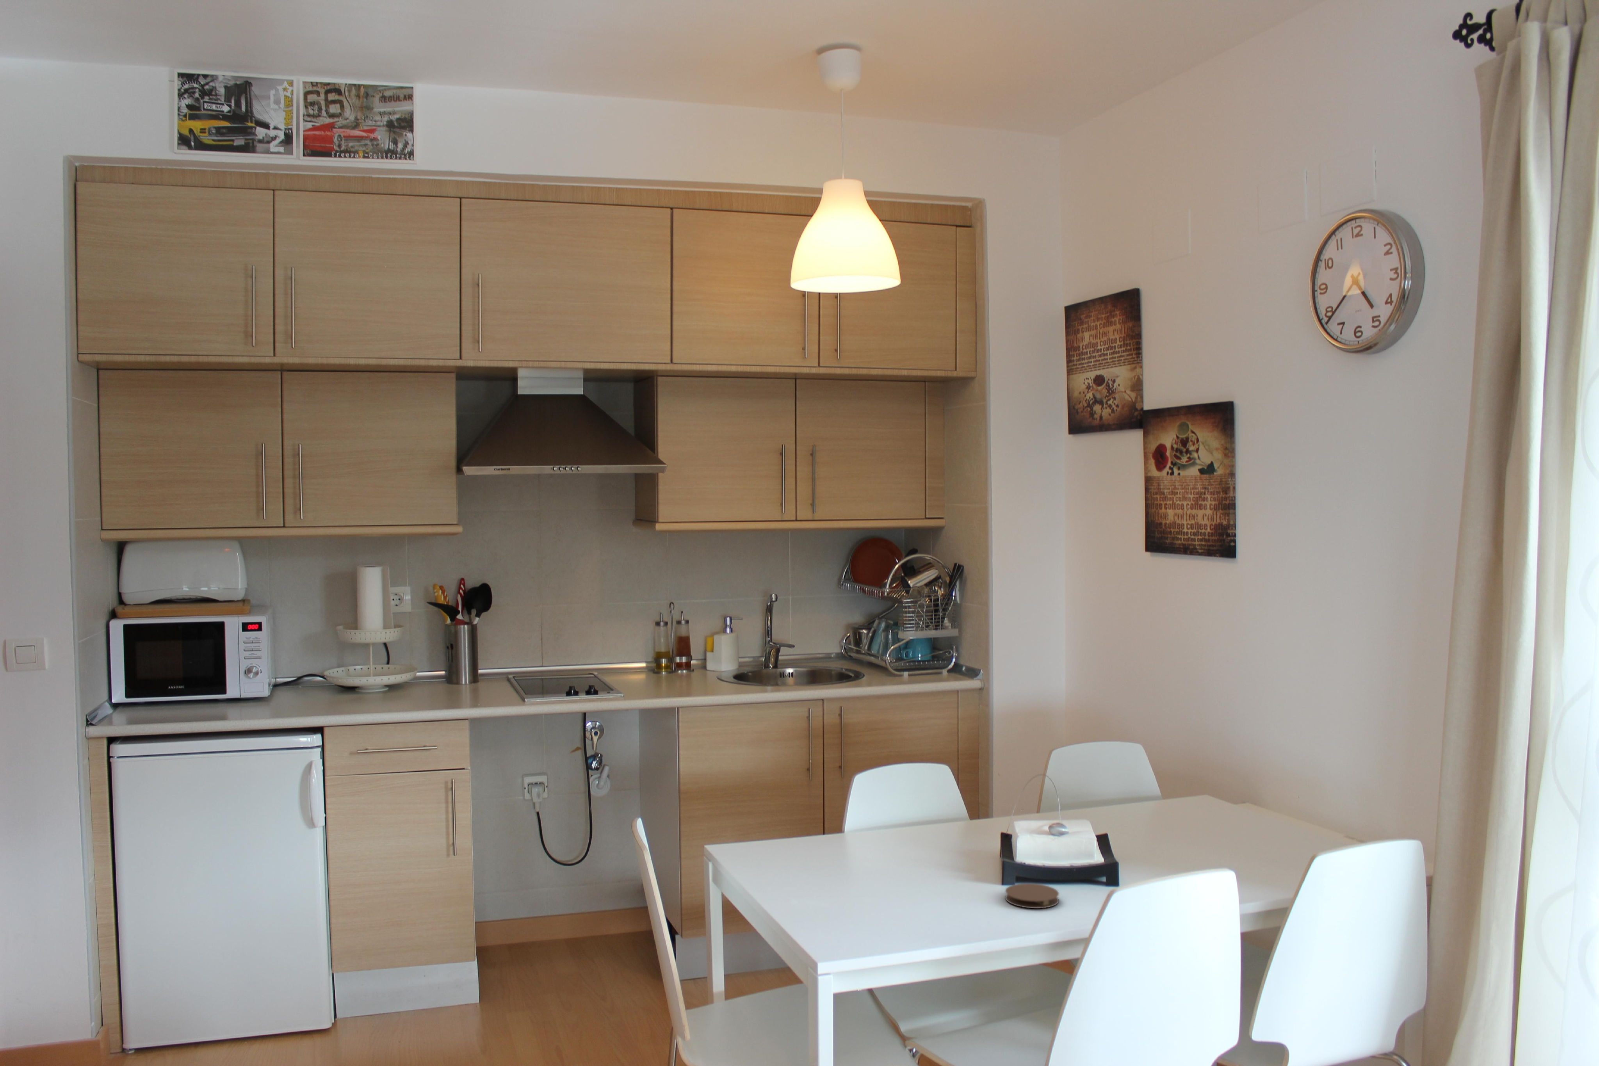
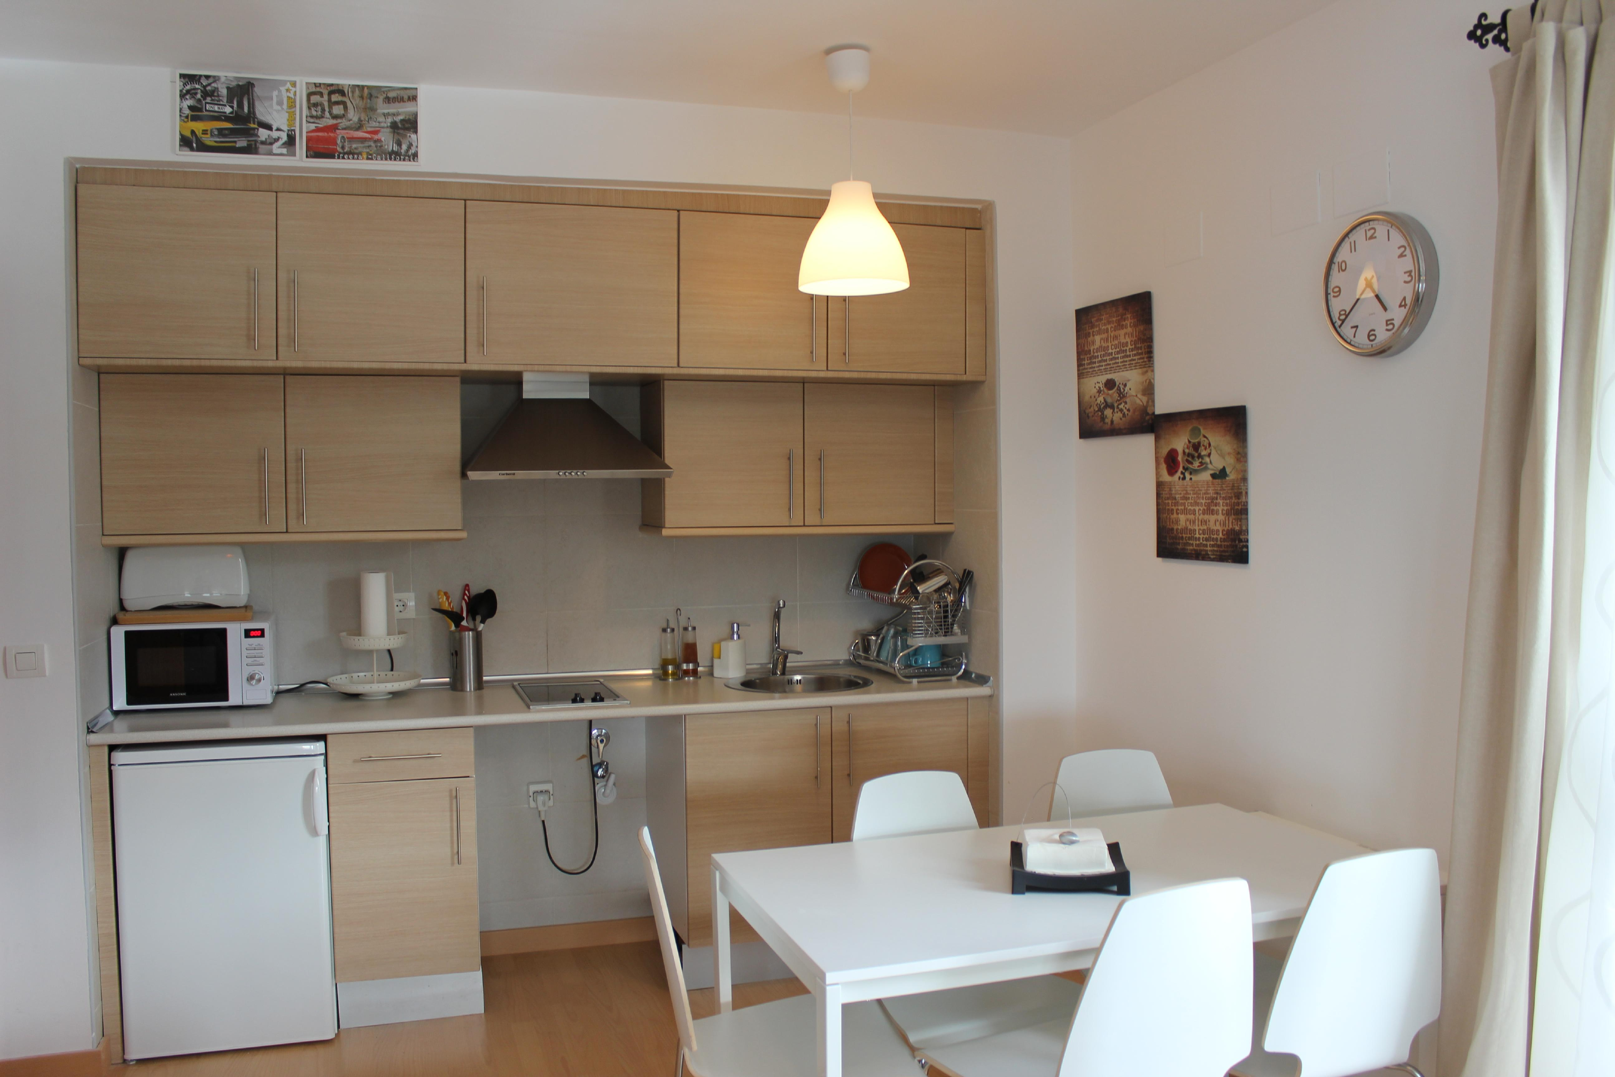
- coaster (1031, 896)
